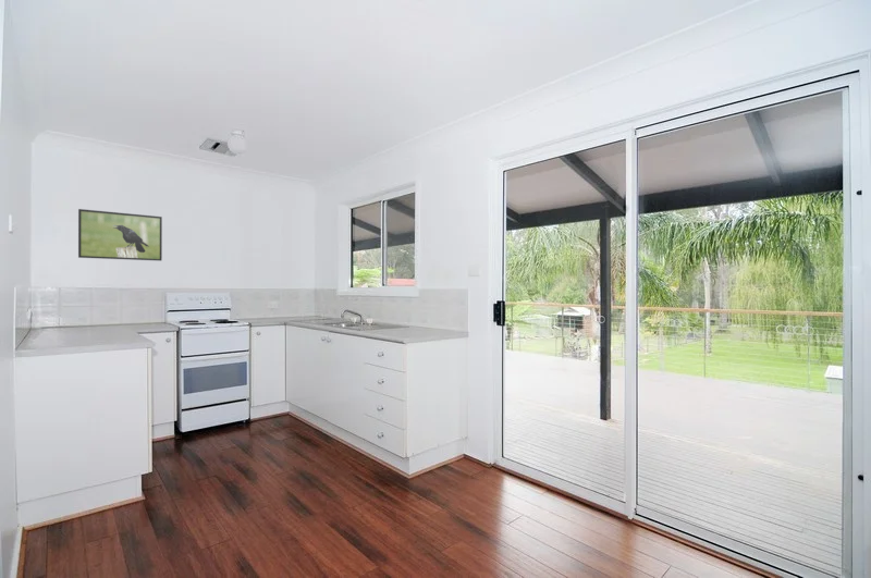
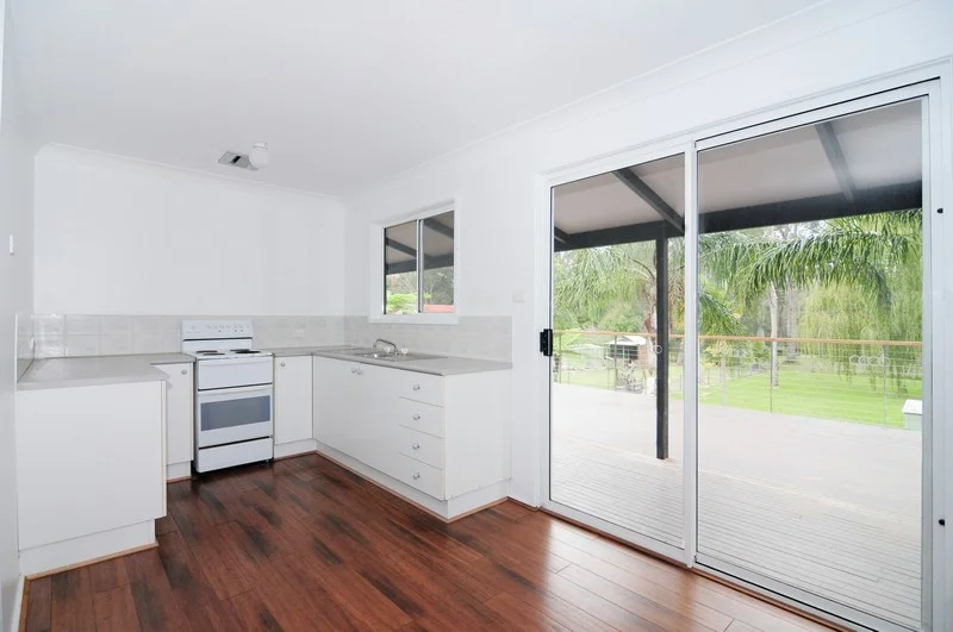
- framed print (122, 236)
